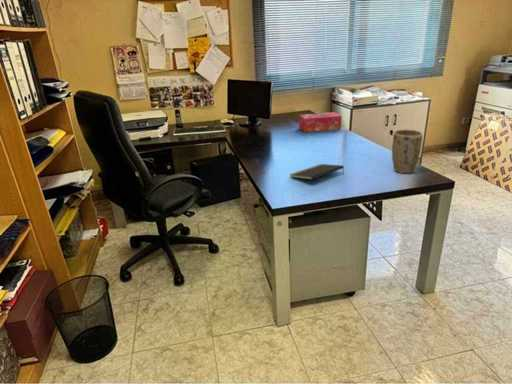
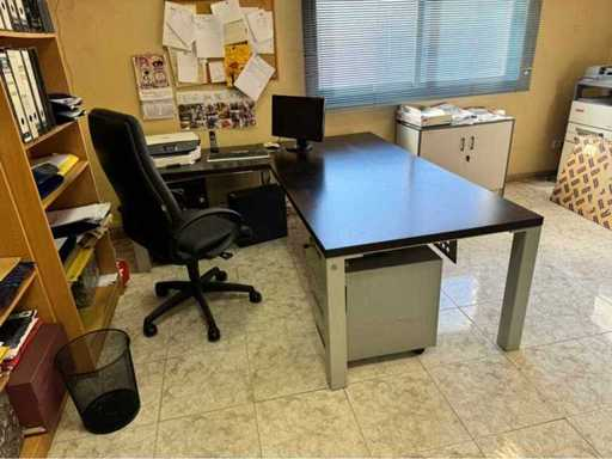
- notepad (316, 171)
- tissue box (319, 121)
- plant pot (405, 151)
